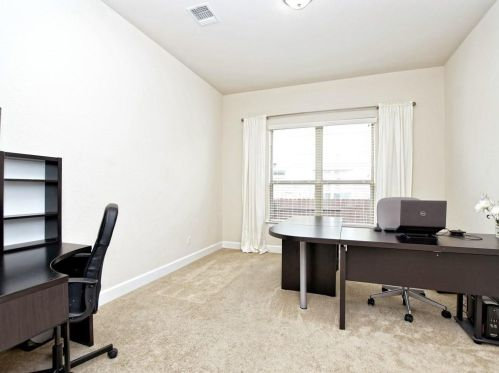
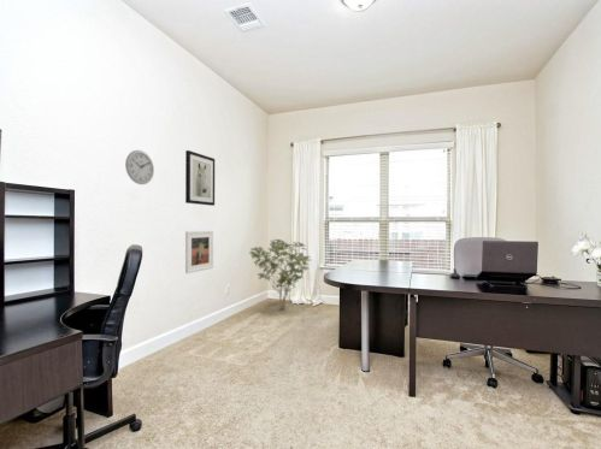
+ wall clock (141, 167)
+ shrub (281, 273)
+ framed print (200, 250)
+ wall art (200, 179)
